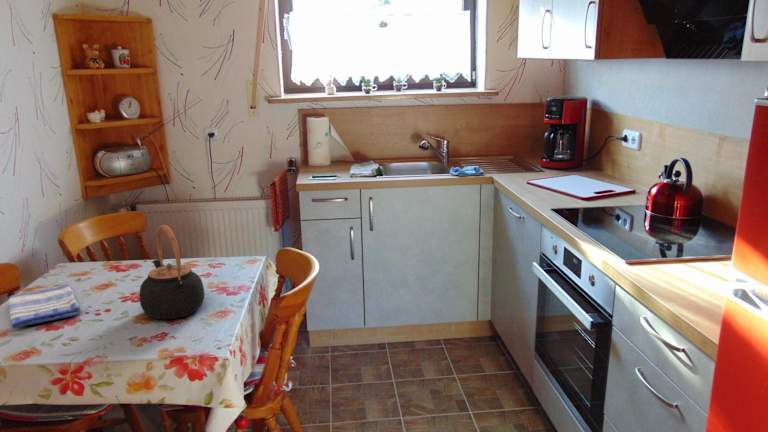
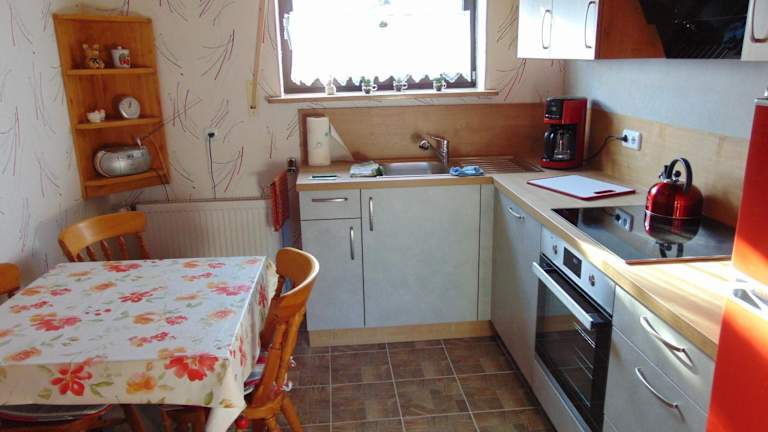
- teapot (167, 267)
- dish towel (43, 304)
